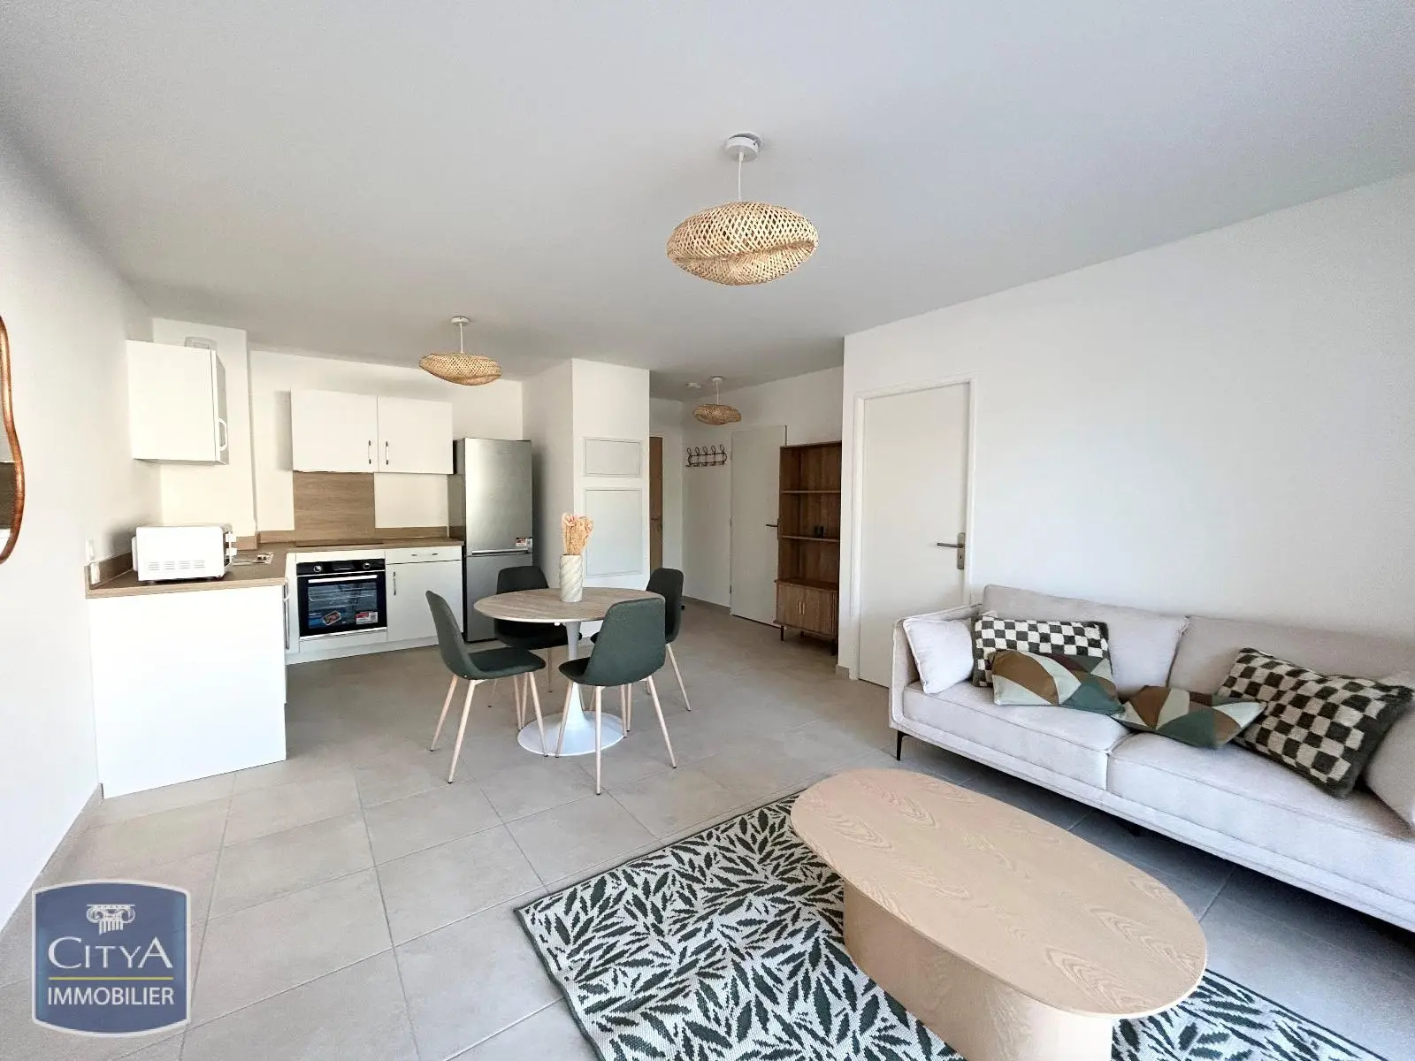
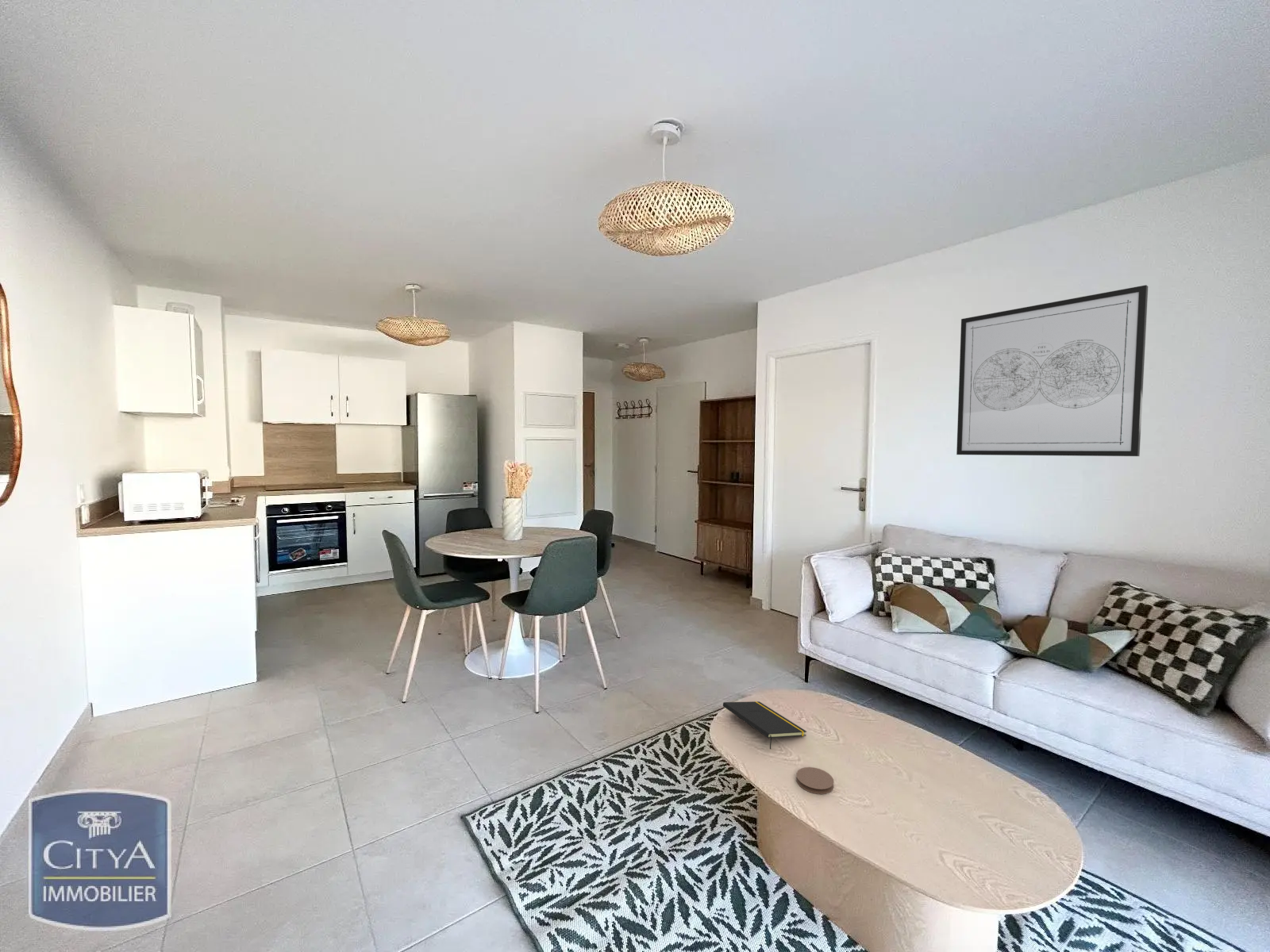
+ coaster (814, 780)
+ wall art (1041, 380)
+ notepad (763, 718)
